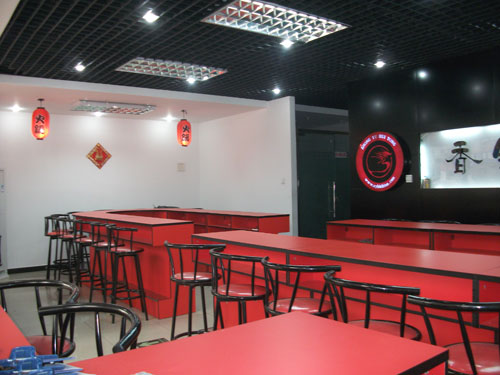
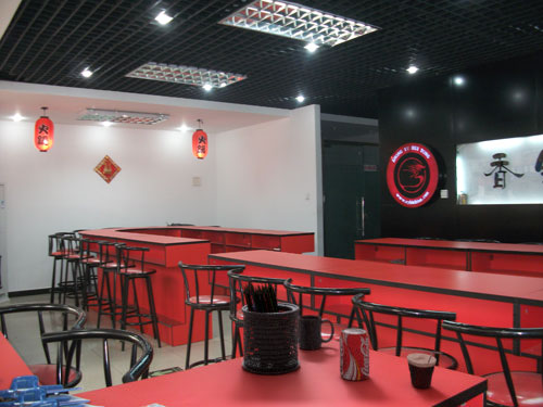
+ cup (428, 367)
+ pen holder (270, 321)
+ soda can (354, 353)
+ mug (316, 331)
